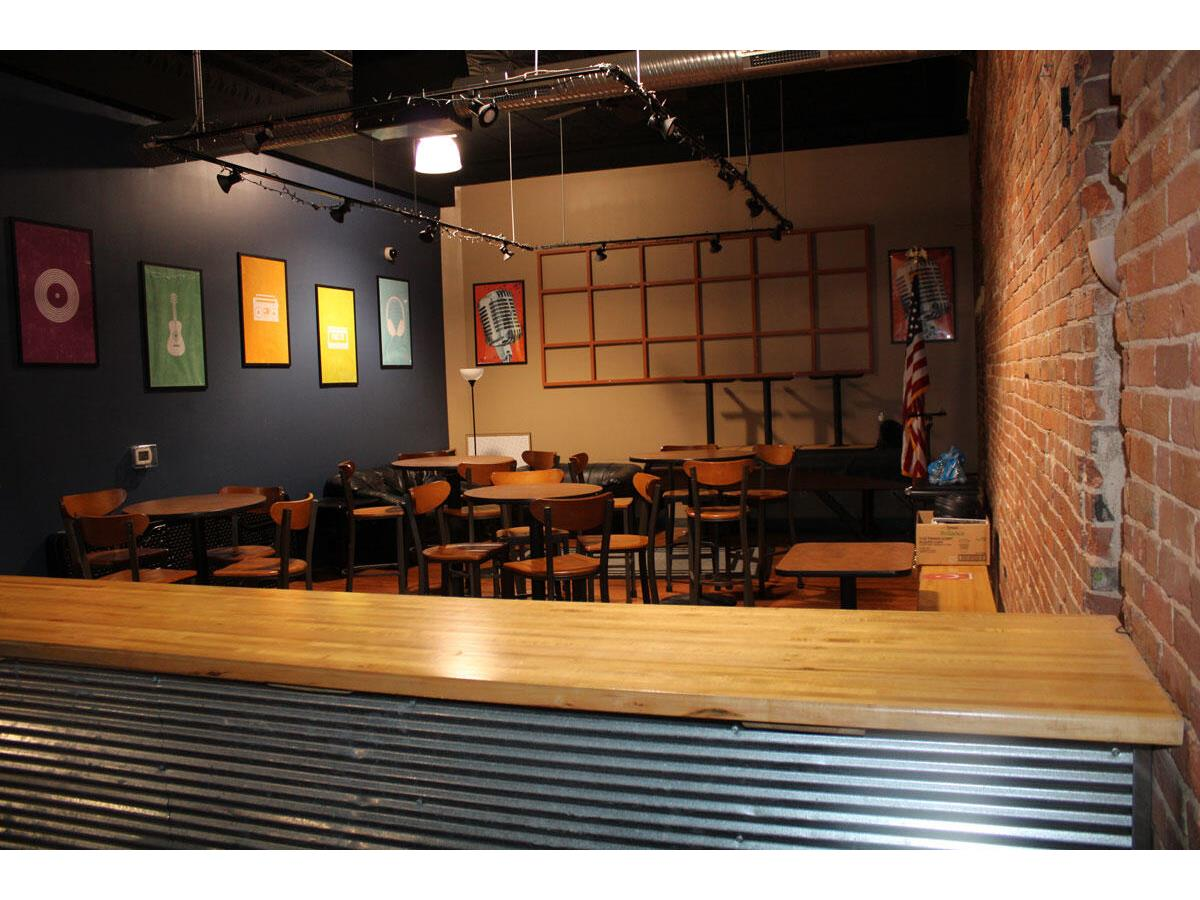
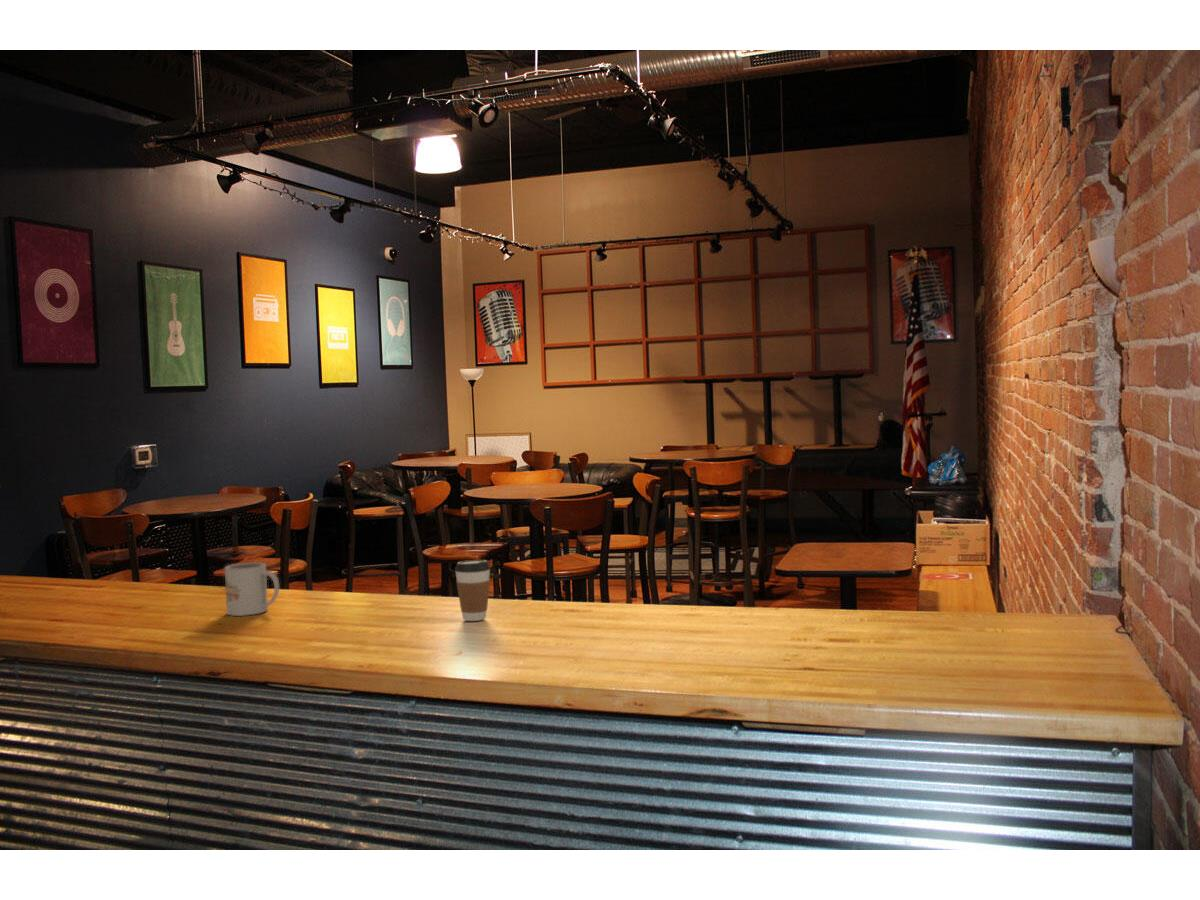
+ coffee cup (473, 590)
+ mug (253, 588)
